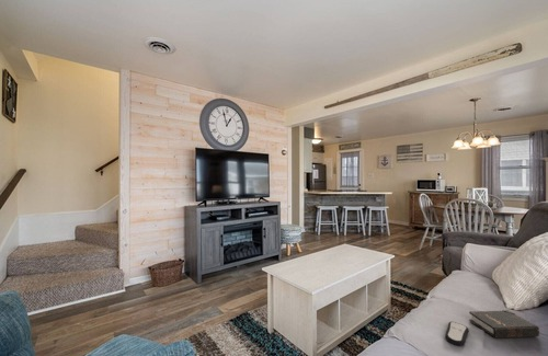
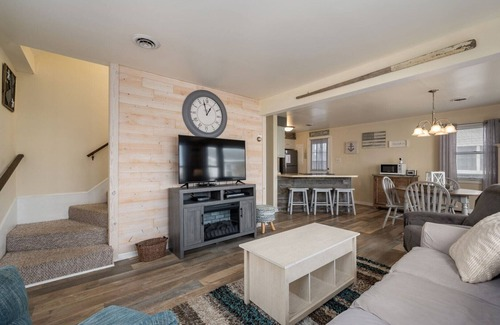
- hardback book (502, 323)
- remote control (456, 333)
